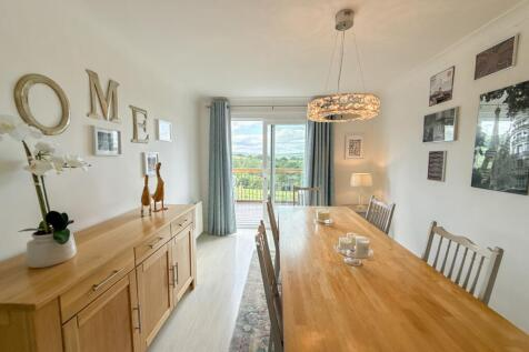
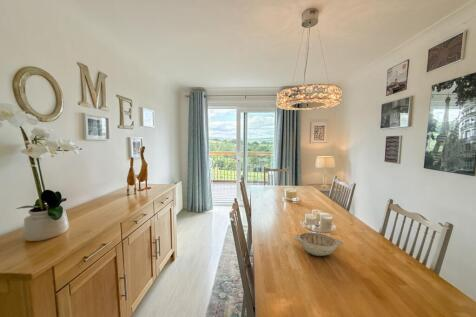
+ decorative bowl (317, 245)
